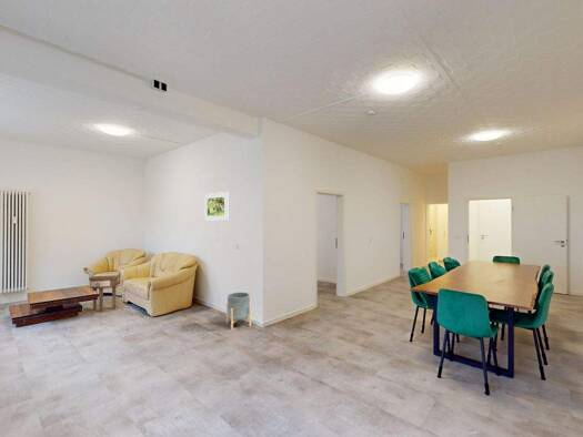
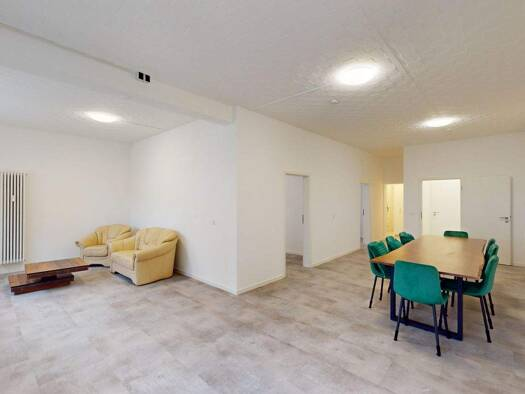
- side table (102, 293)
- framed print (215, 206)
- planter (238, 309)
